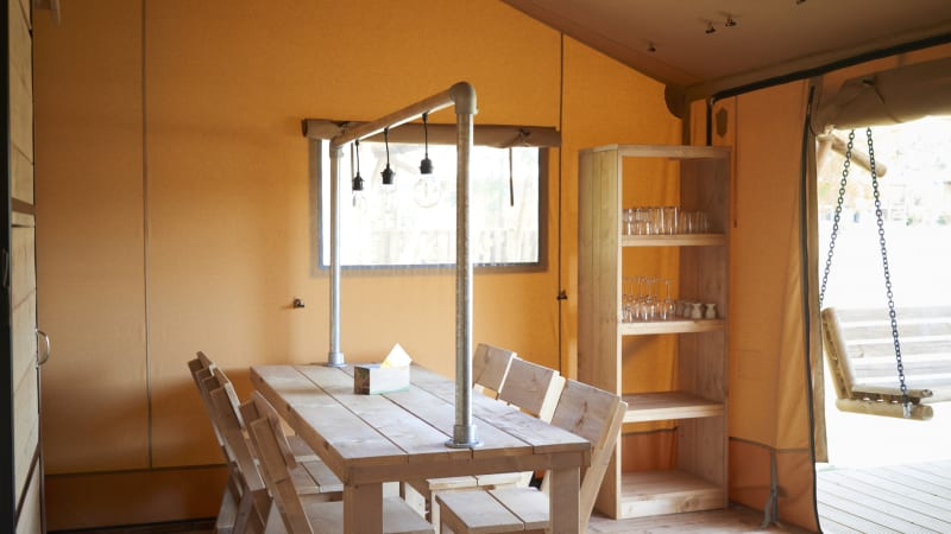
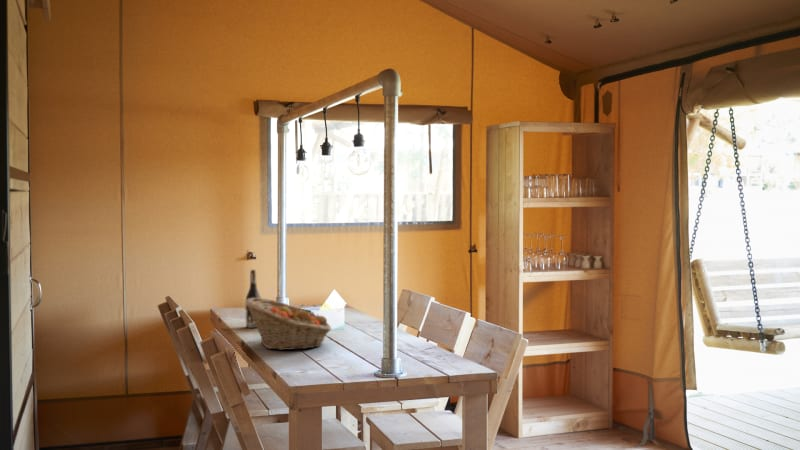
+ wine bottle (253, 297)
+ fruit basket (288, 321)
